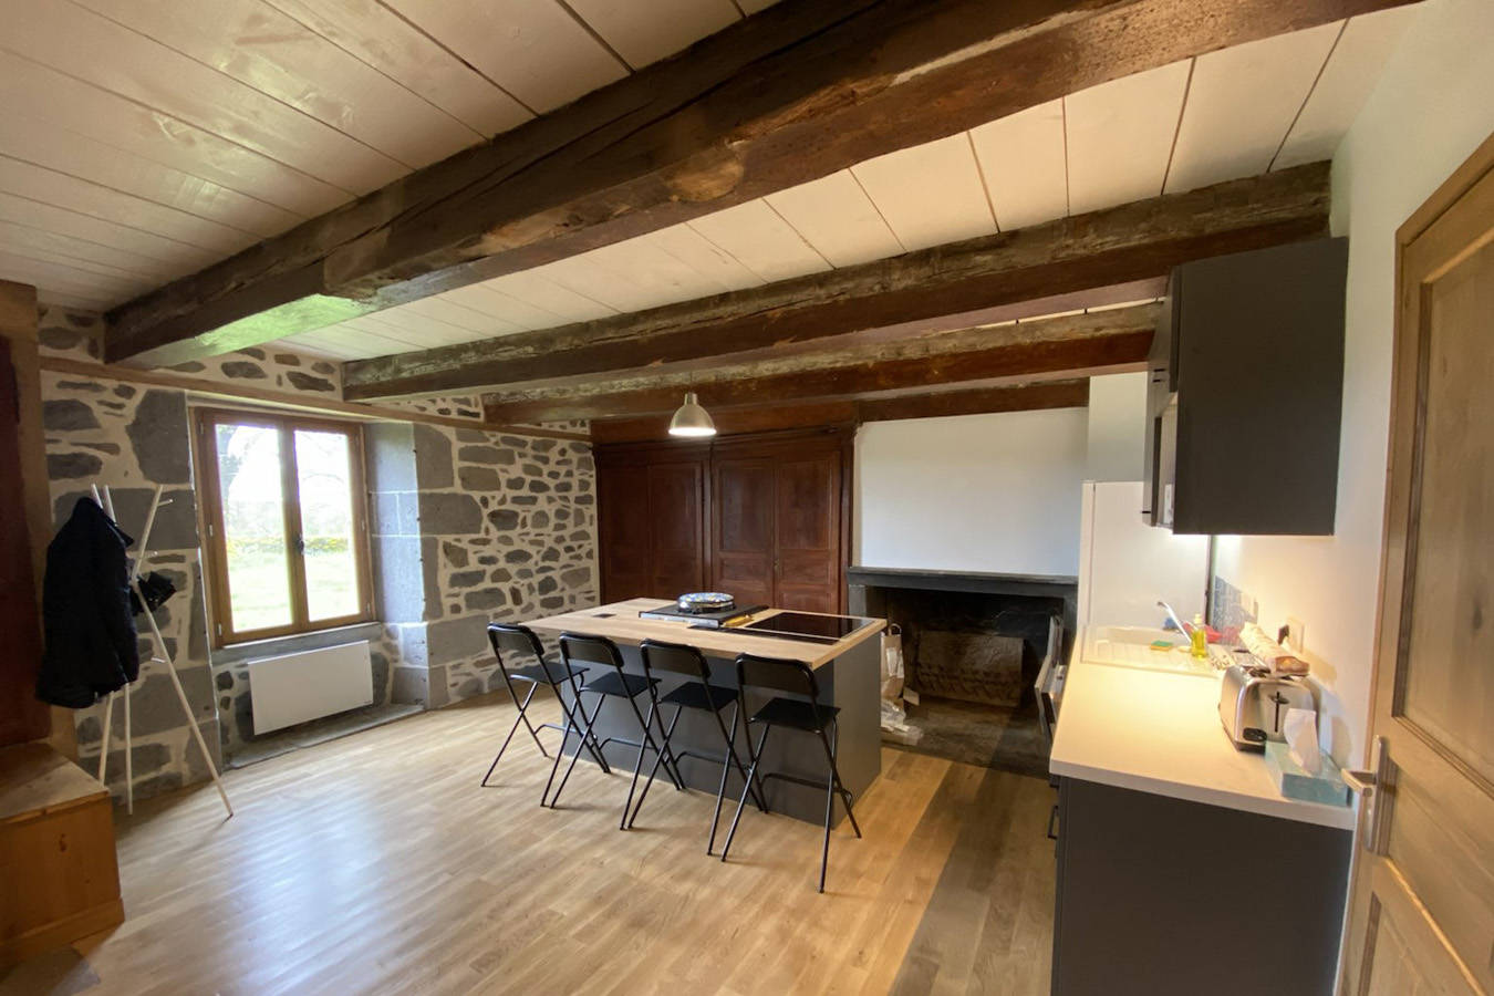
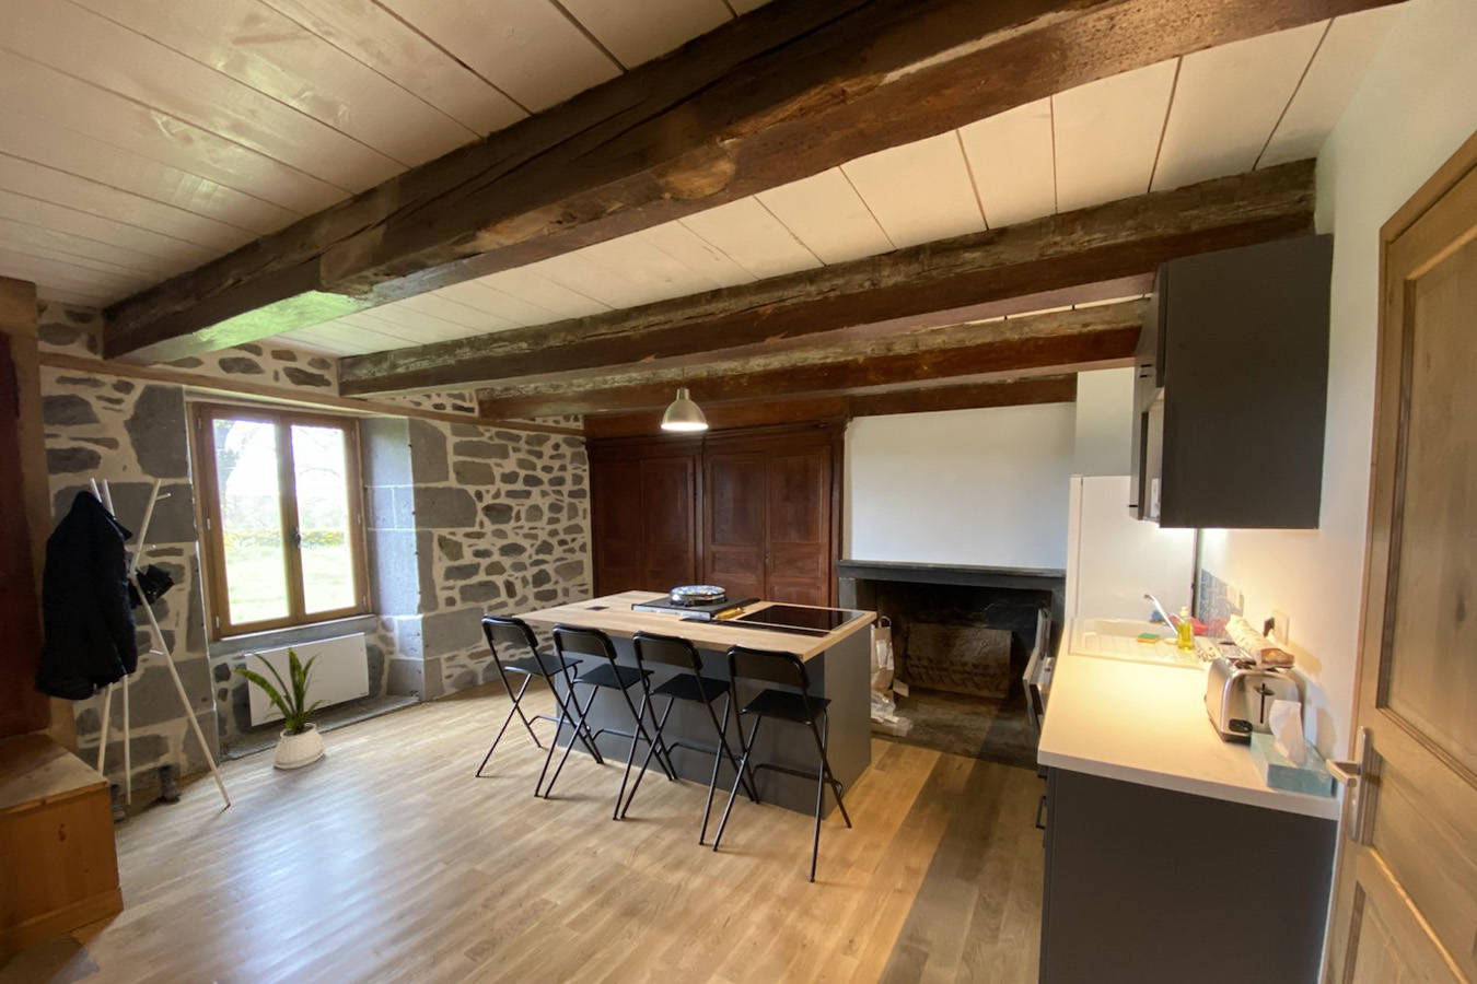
+ boots (158, 789)
+ house plant (289, 701)
